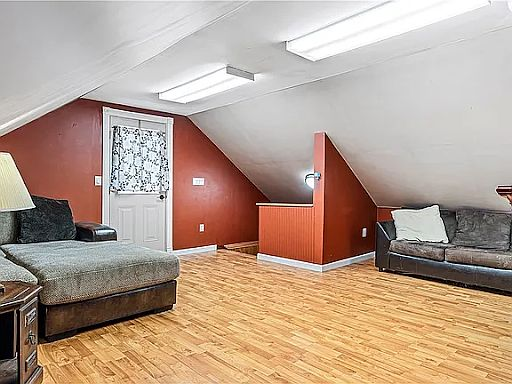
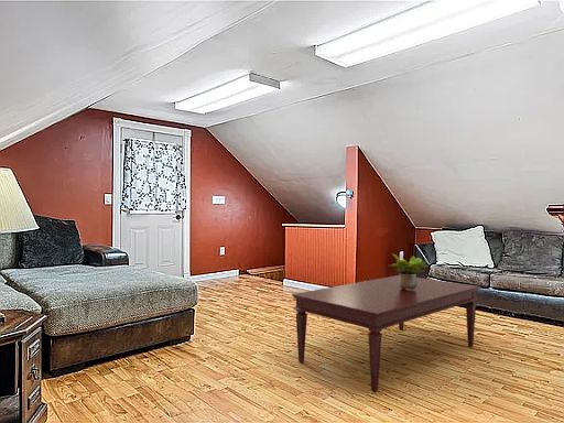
+ potted plant (409, 271)
+ coffee table (390, 322)
